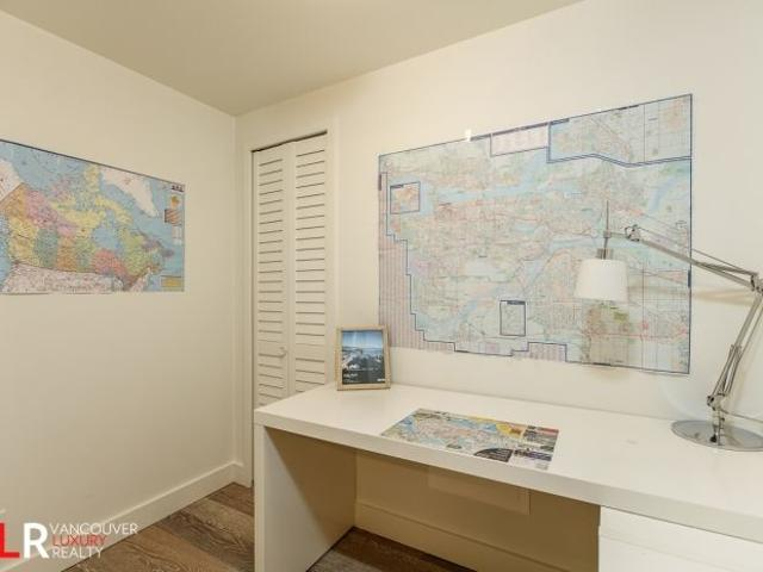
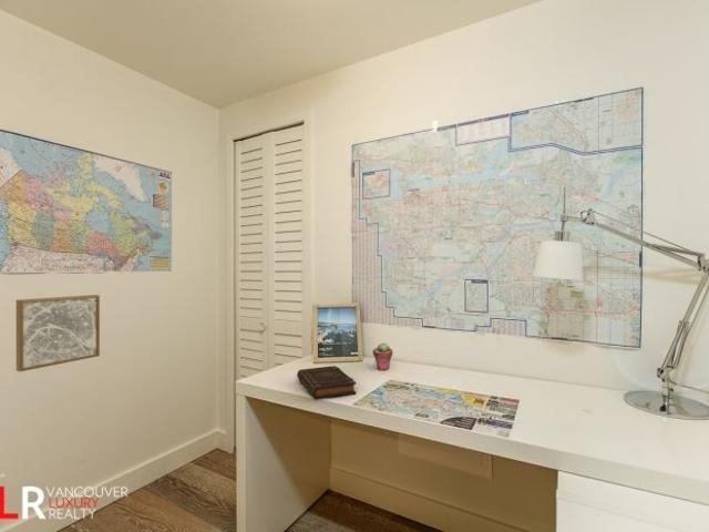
+ wall art (60, 329)
+ potted succulent (382, 355)
+ book (325, 380)
